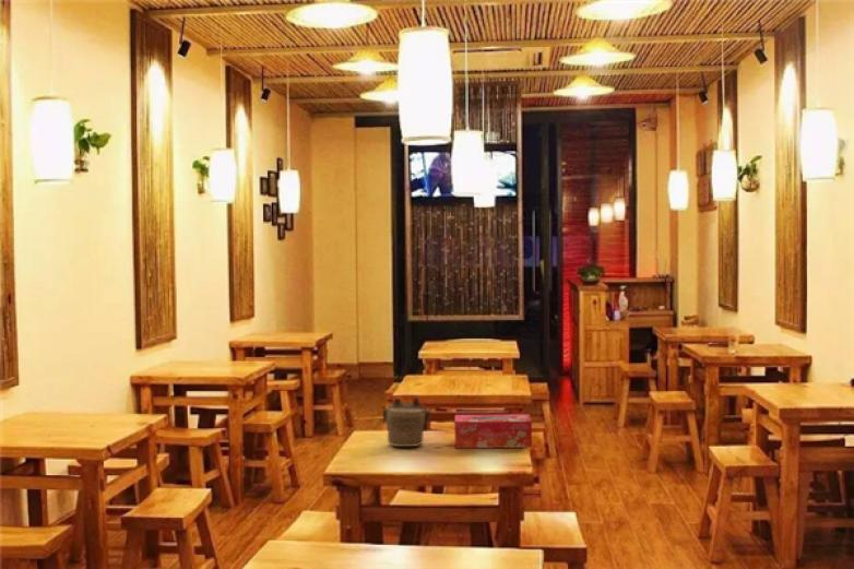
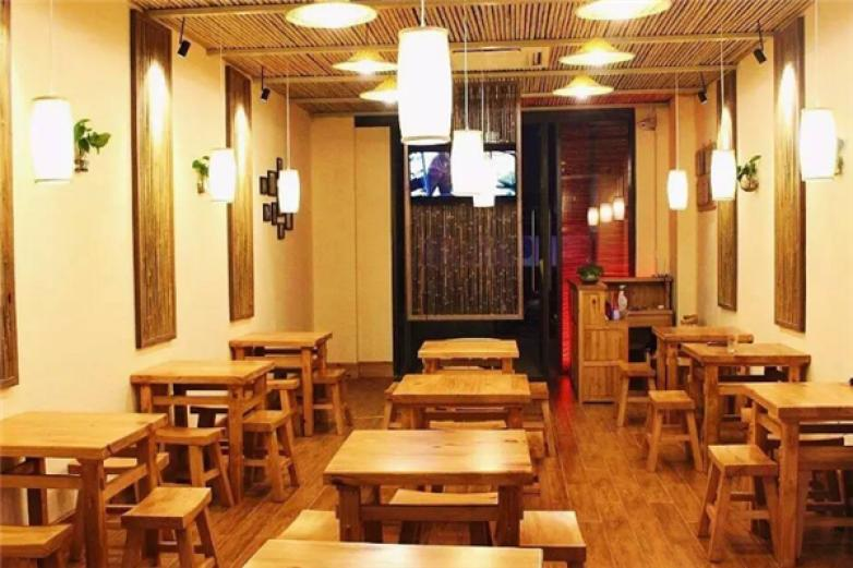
- teapot (407, 420)
- tissue box (493, 430)
